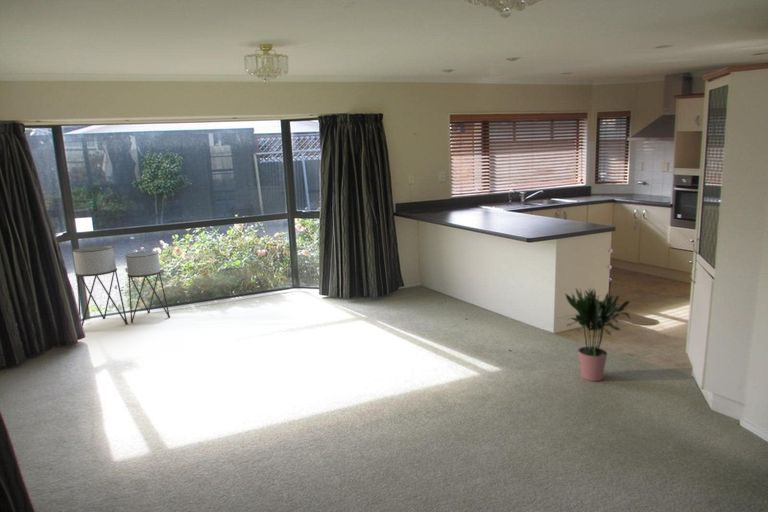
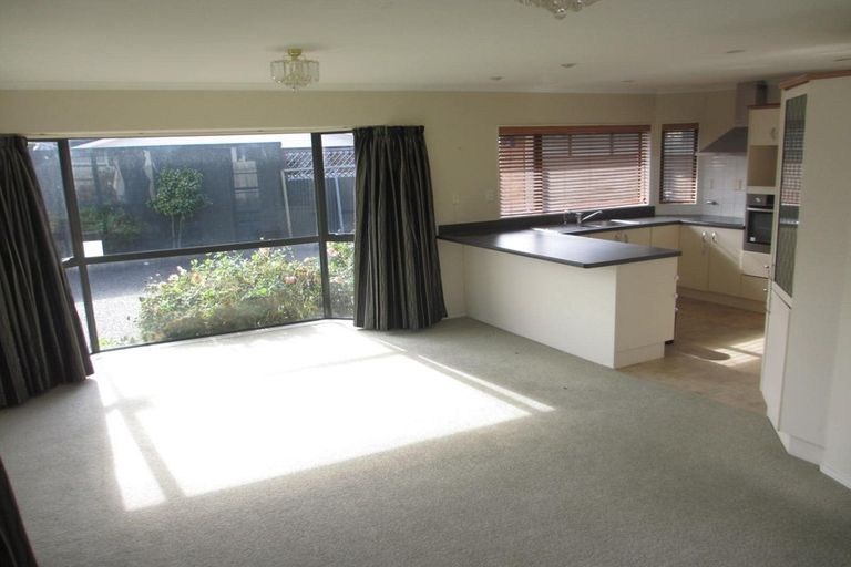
- potted plant (602, 333)
- planter (118, 283)
